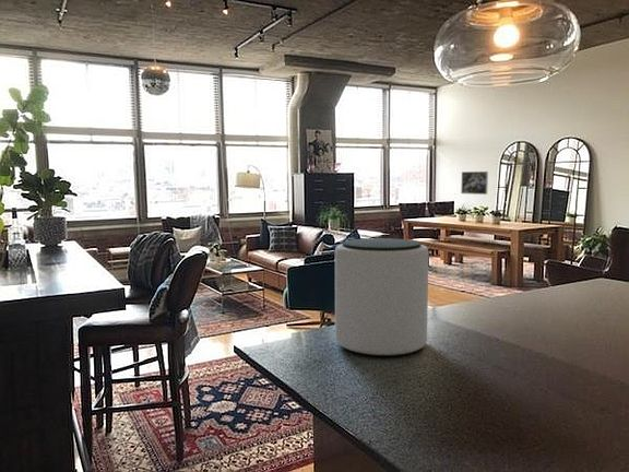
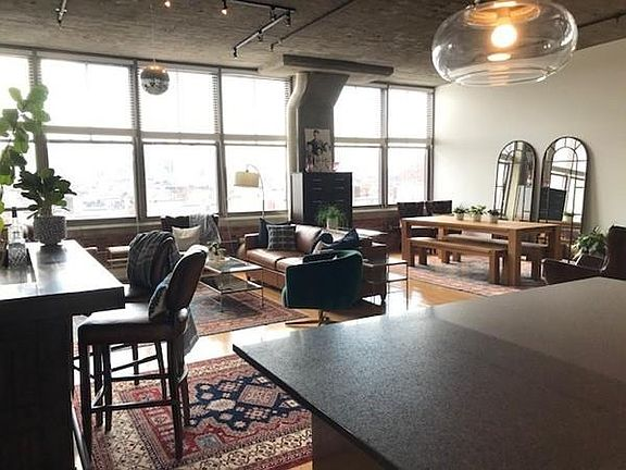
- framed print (474, 182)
- plant pot (380, 293)
